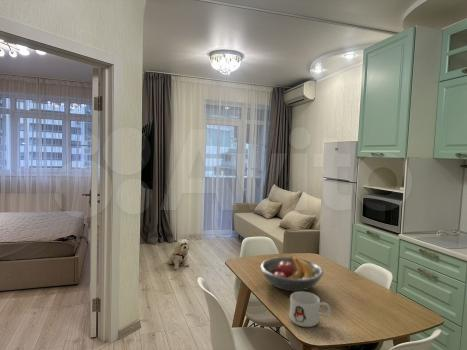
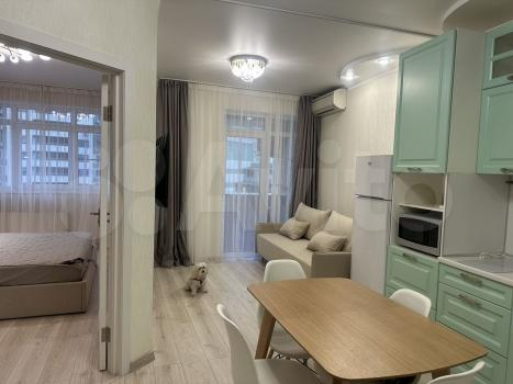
- mug (310, 309)
- fruit bowl (291, 273)
